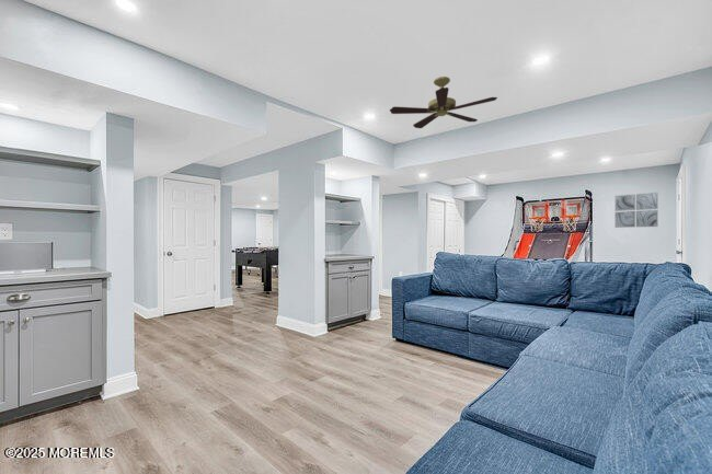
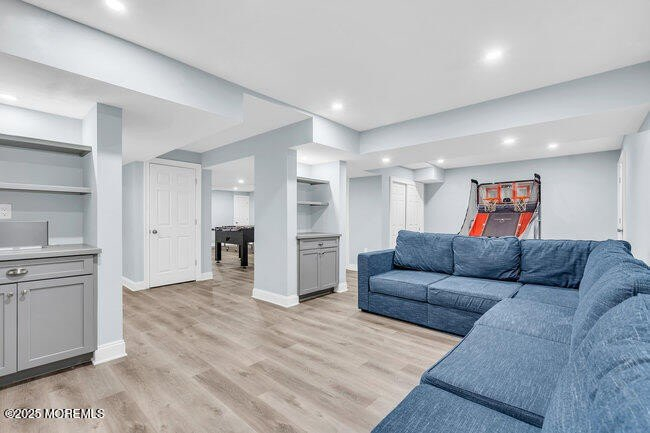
- ceiling fan (440, 95)
- wall art (634, 209)
